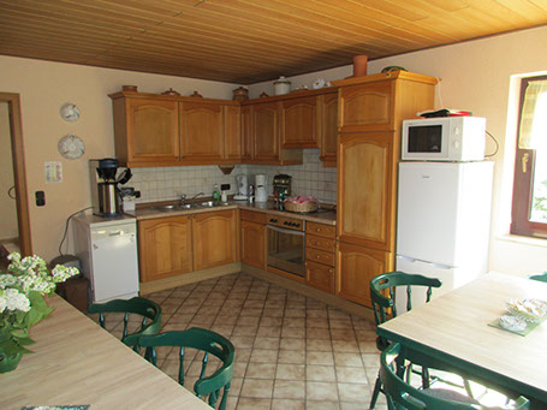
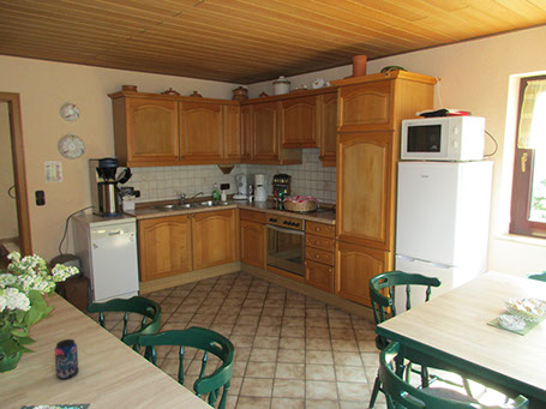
+ beverage can (66, 359)
